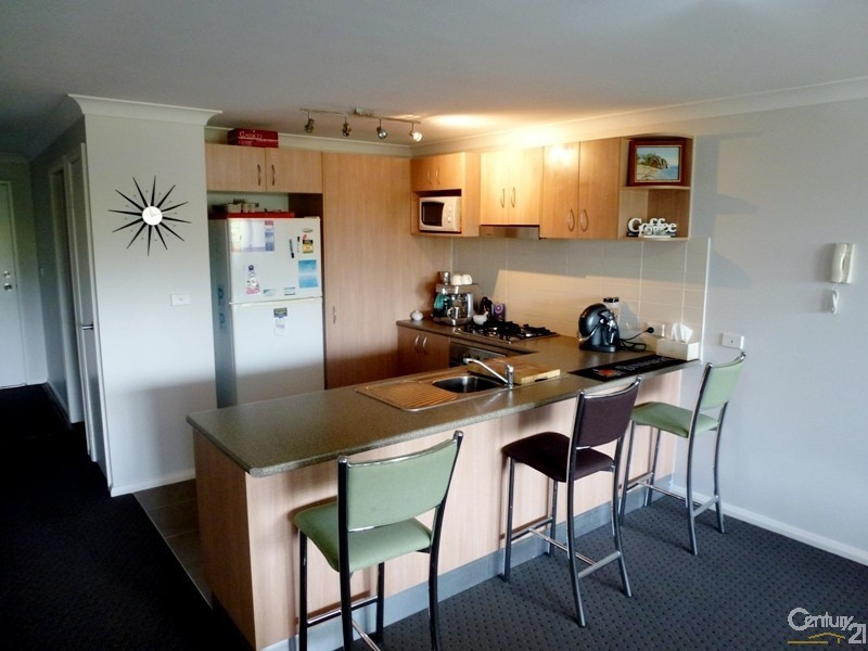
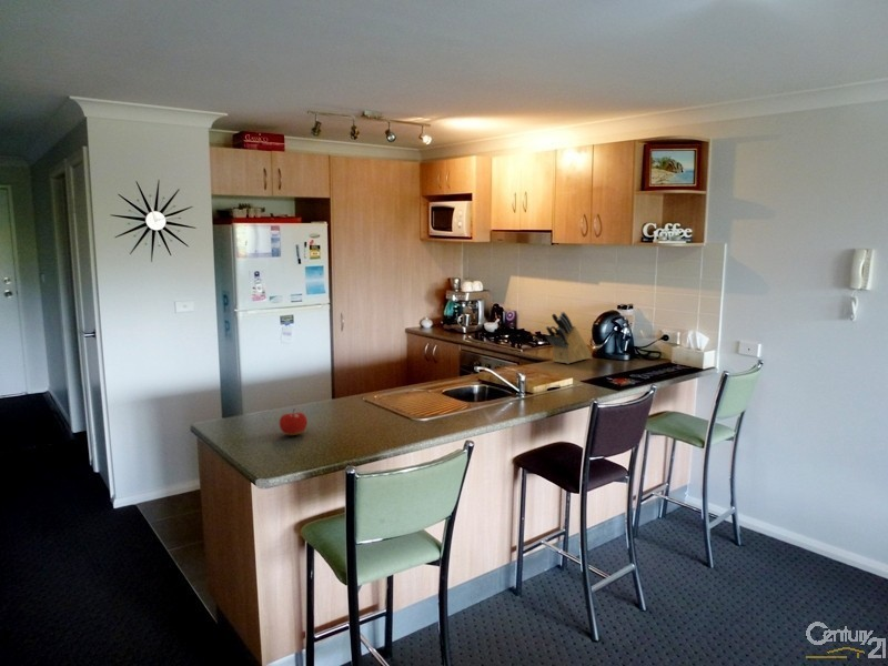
+ fruit (293, 422)
+ knife block (568, 335)
